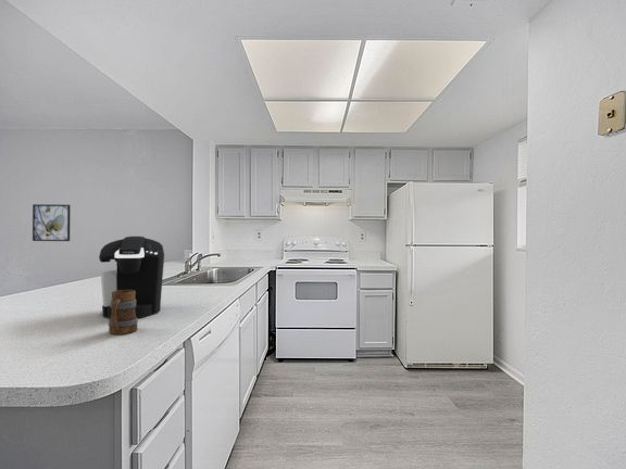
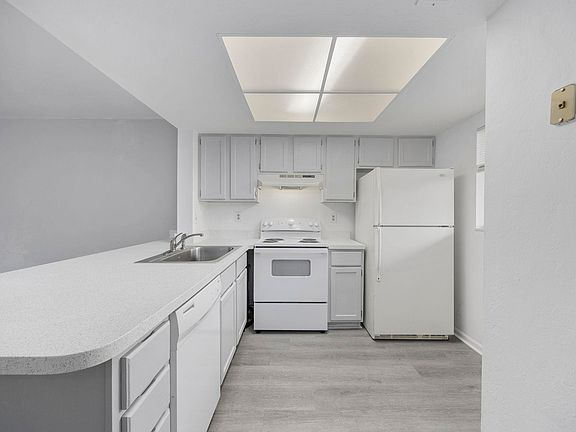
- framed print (51, 223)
- coffee maker (132, 274)
- mug (121, 312)
